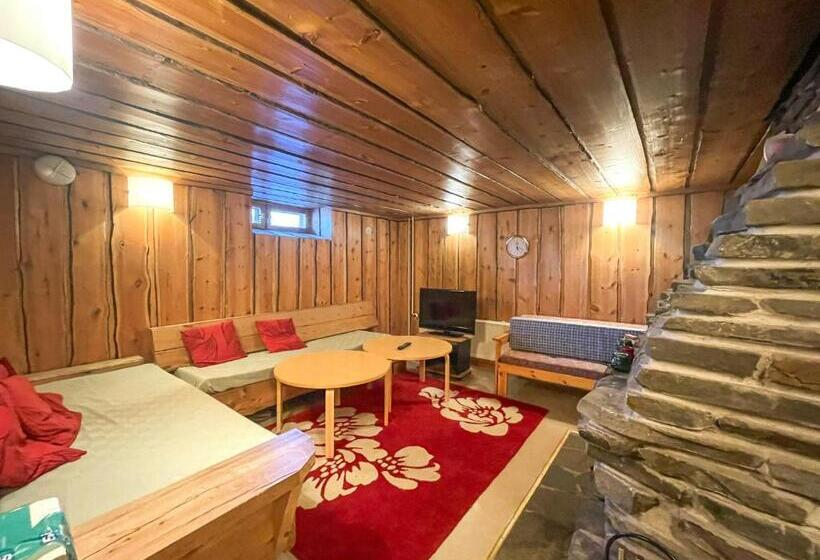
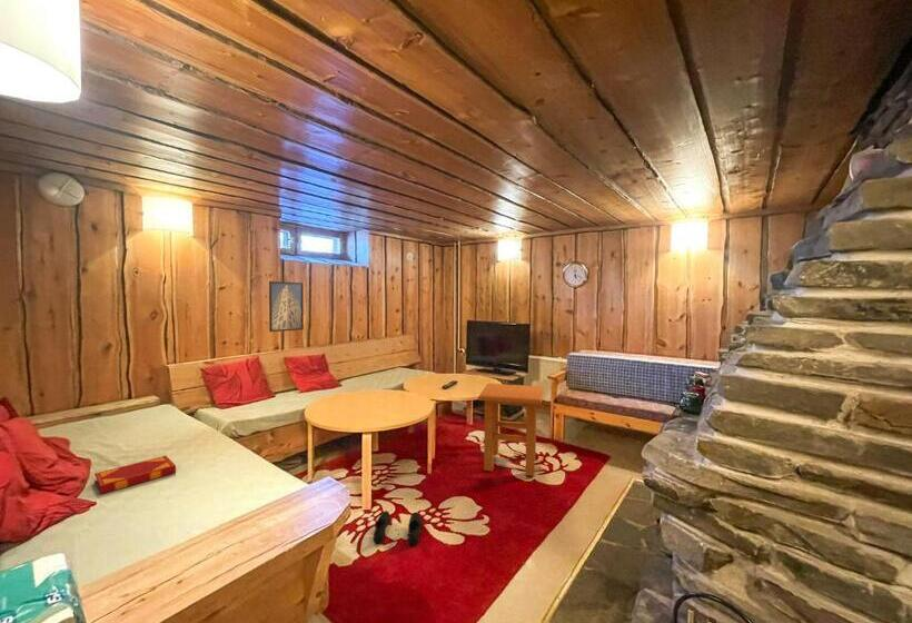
+ hardback book (136, 473)
+ shoe (397, 533)
+ side table (510, 426)
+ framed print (286, 306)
